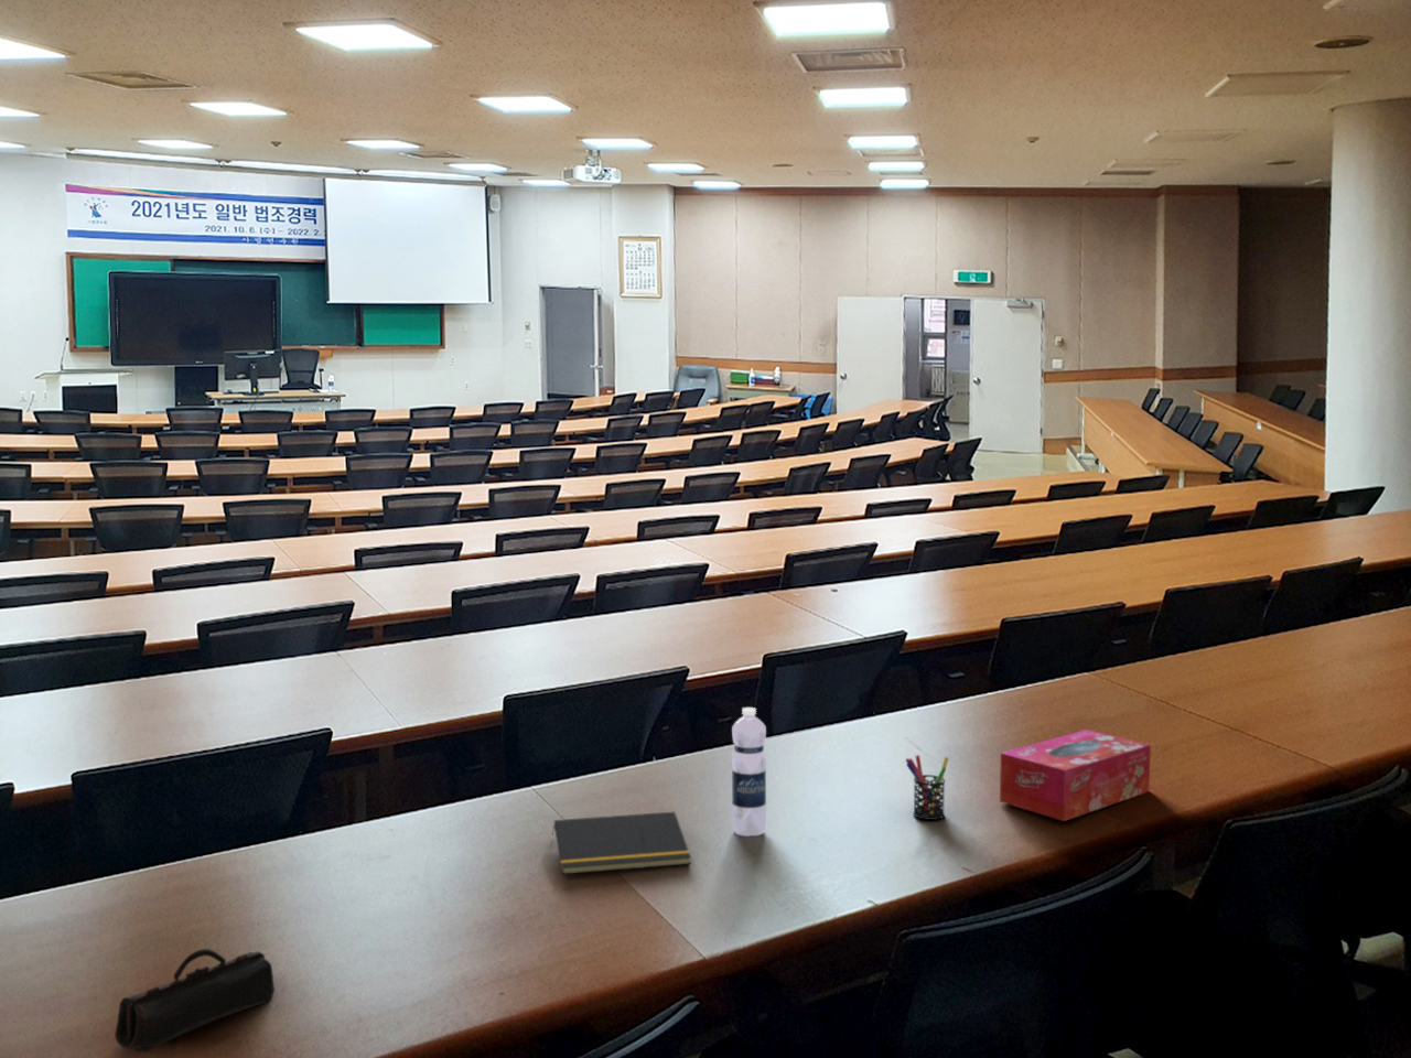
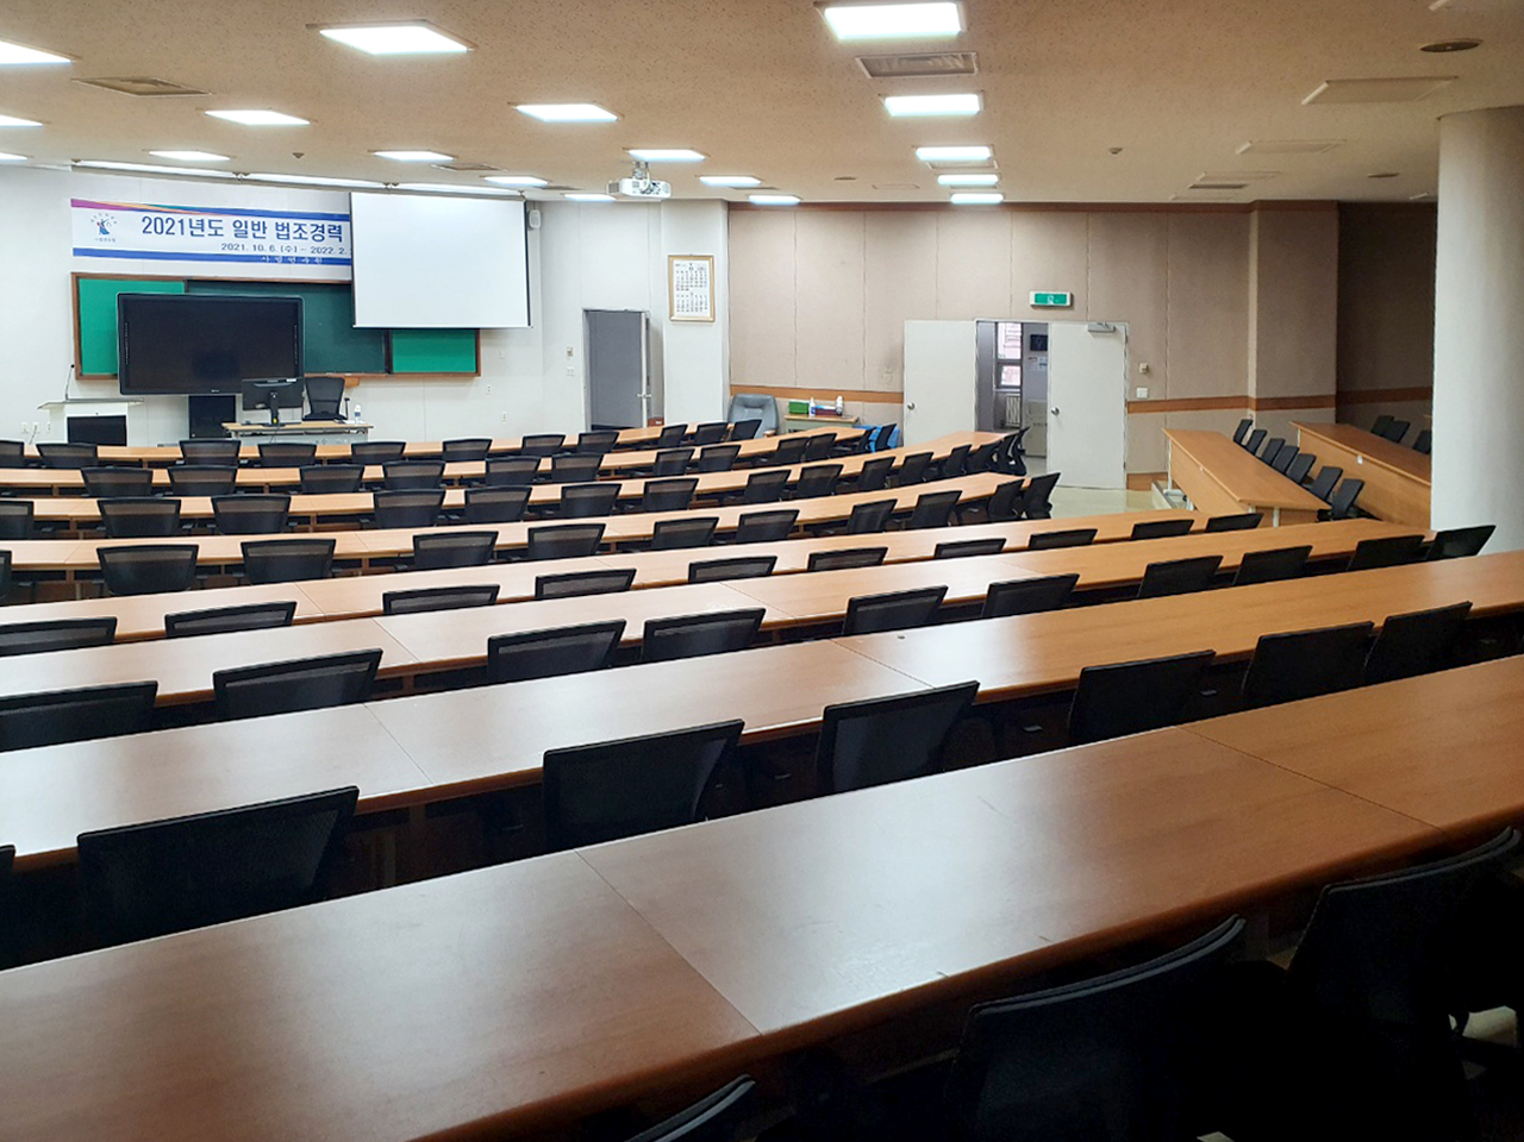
- notepad (621, 841)
- pencil case (198, 987)
- tissue box (1075, 772)
- pen holder (929, 785)
- water bottle (749, 770)
